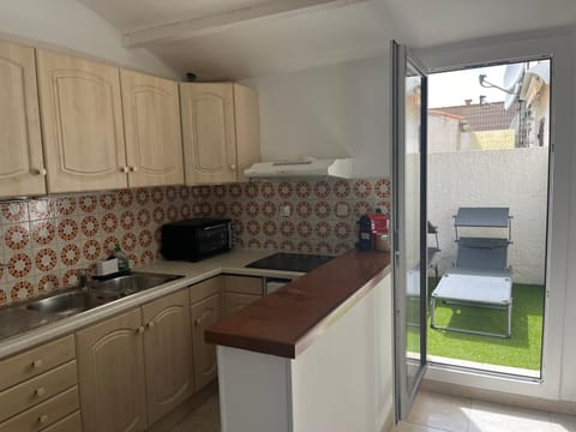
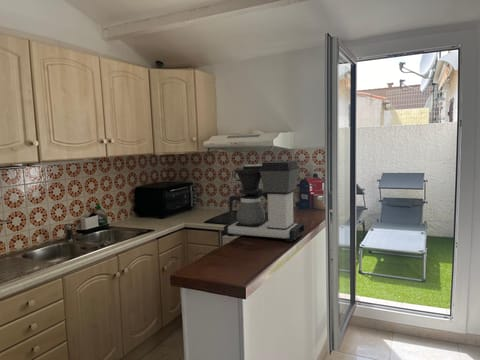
+ coffee maker (265, 198)
